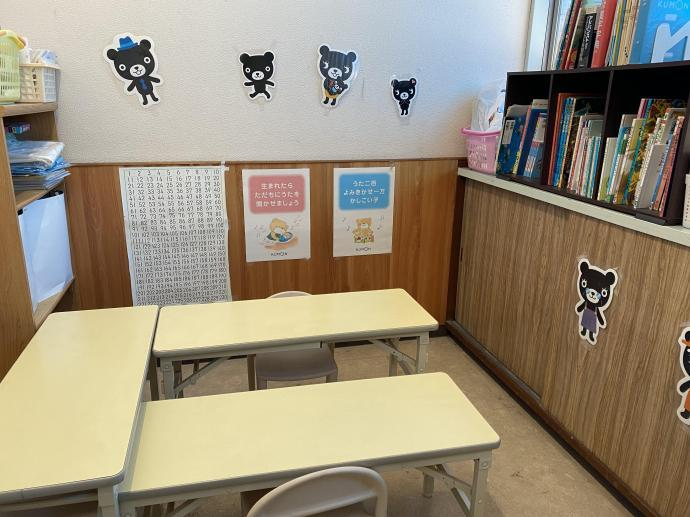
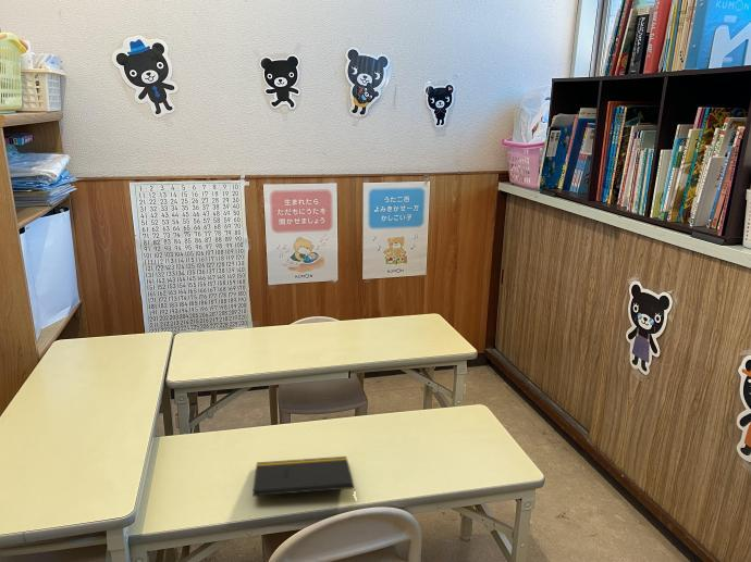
+ notepad (303, 475)
